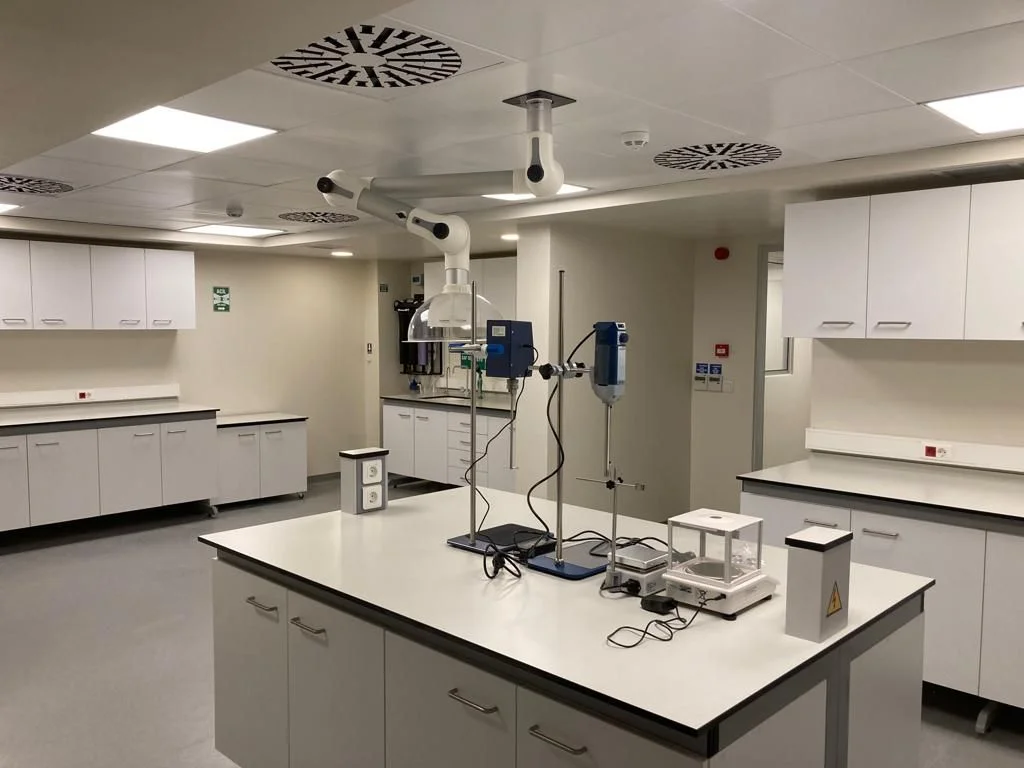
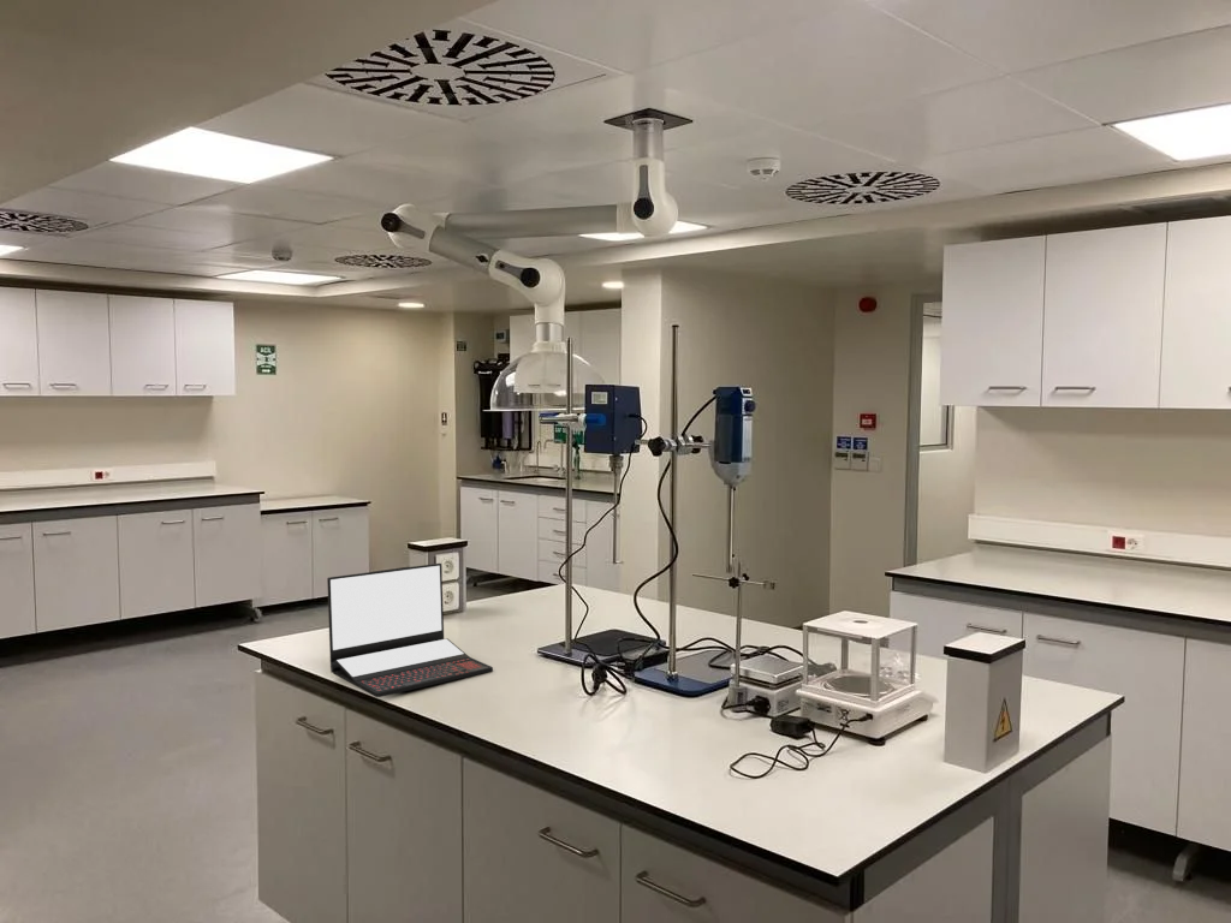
+ laptop (411, 625)
